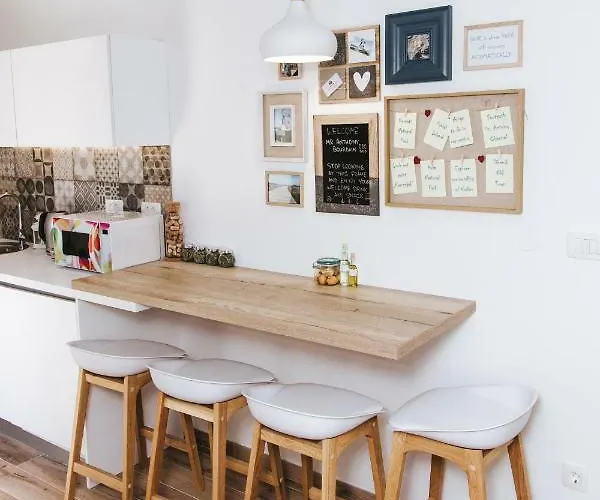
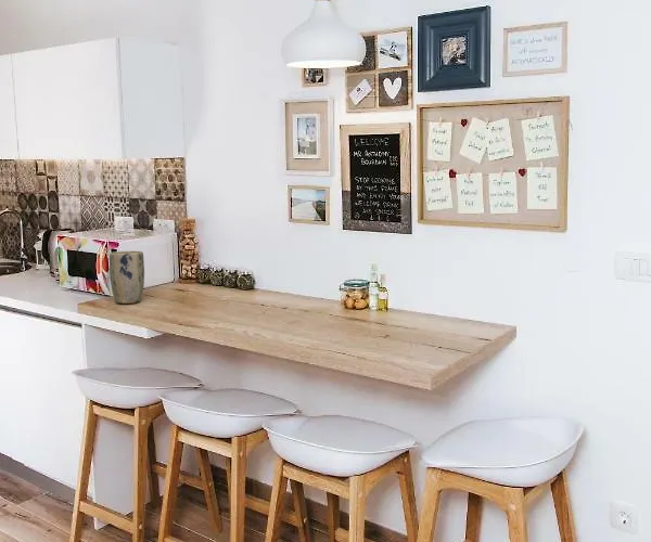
+ plant pot (127, 276)
